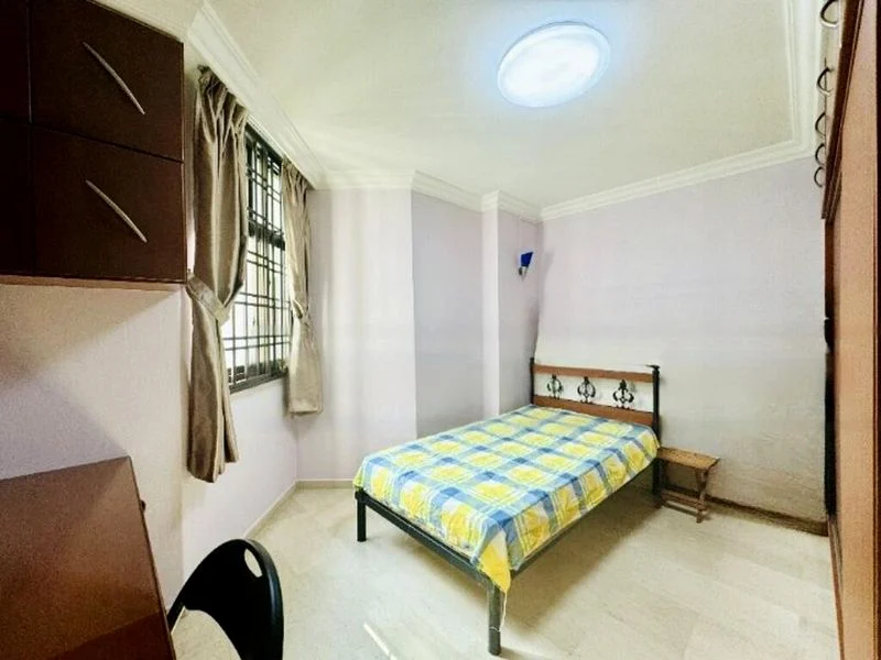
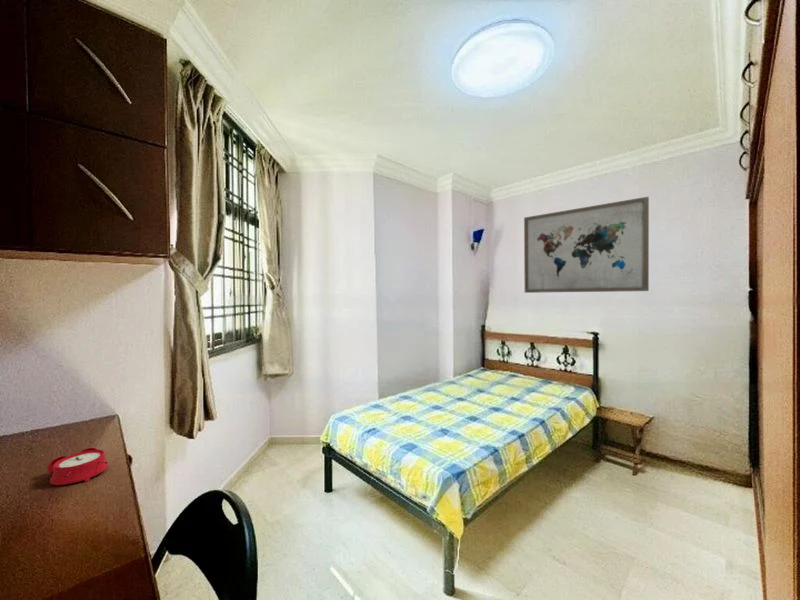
+ wall art (579, 250)
+ alarm clock (78, 464)
